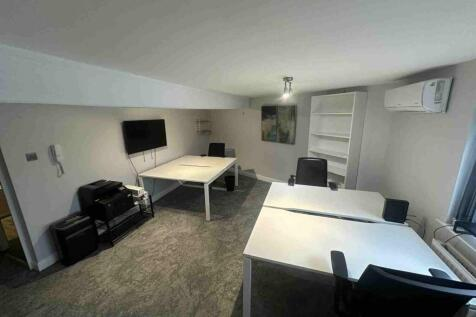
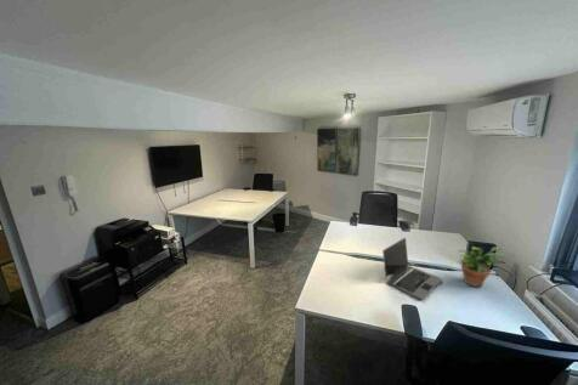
+ potted plant (477, 262)
+ laptop (410, 266)
